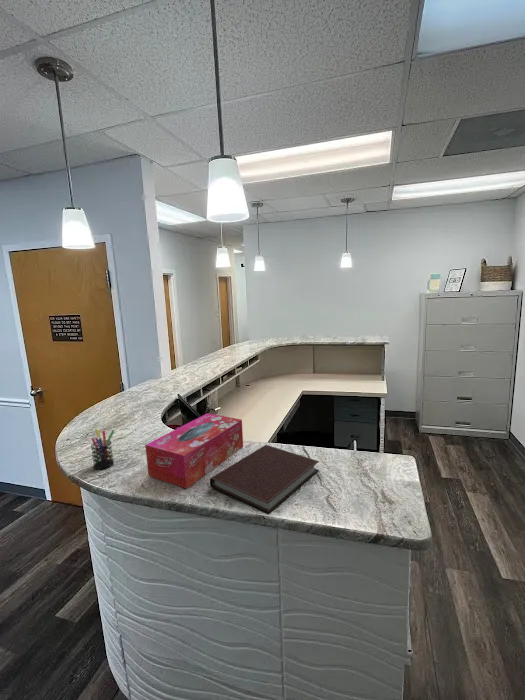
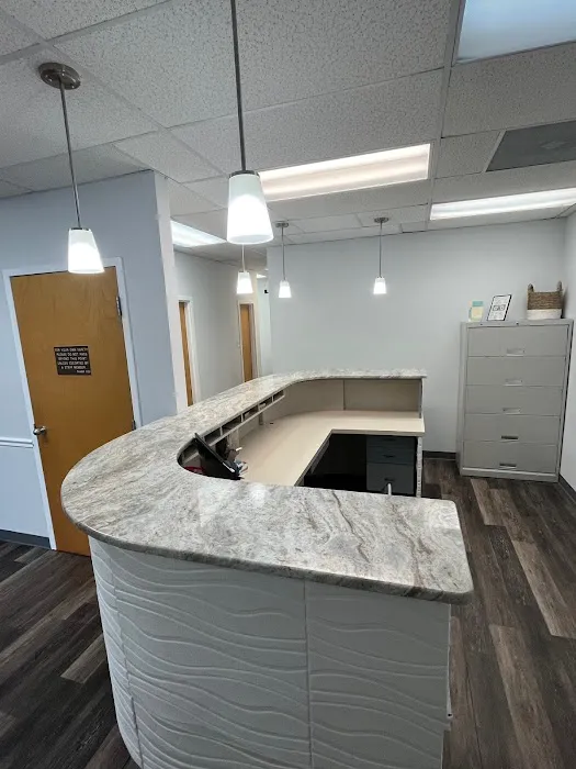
- notebook (266, 473)
- pen holder (104, 446)
- tissue box (198, 445)
